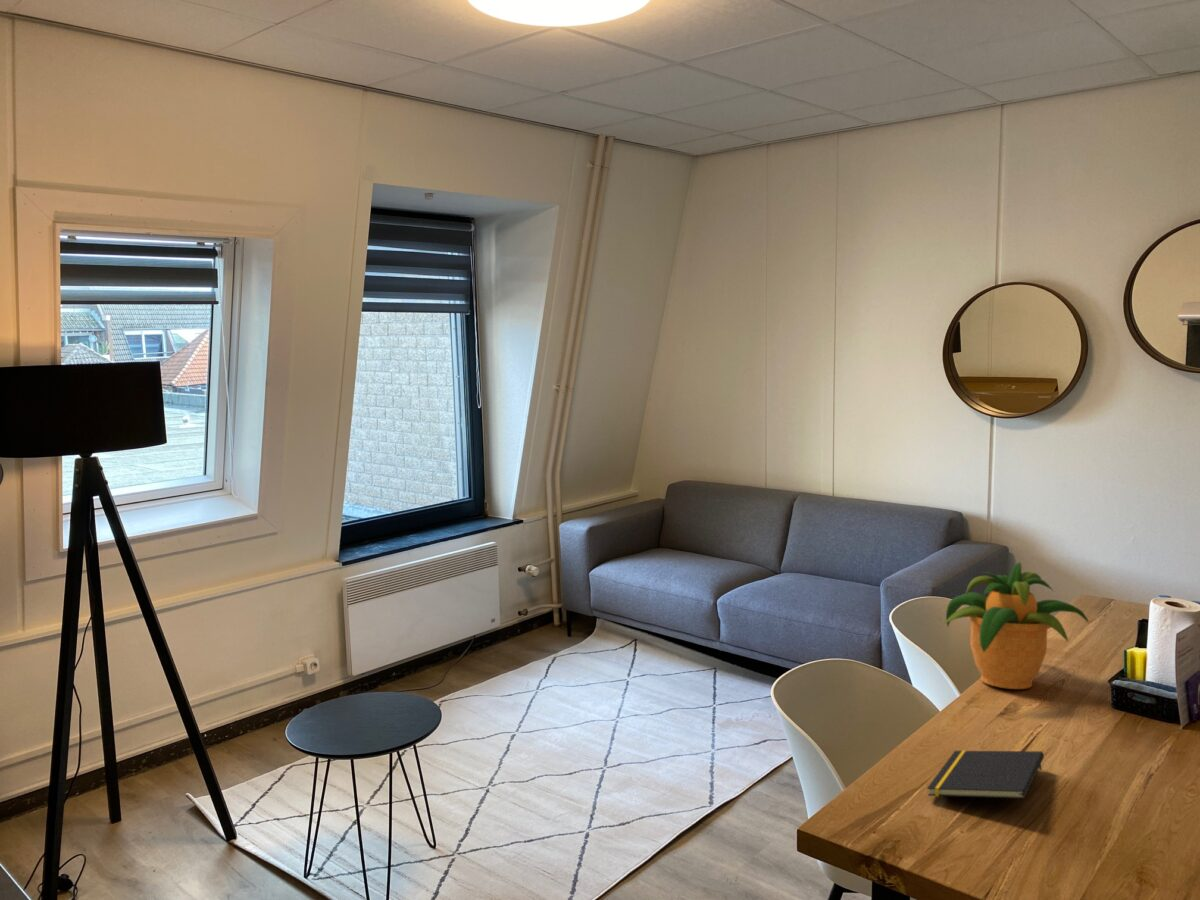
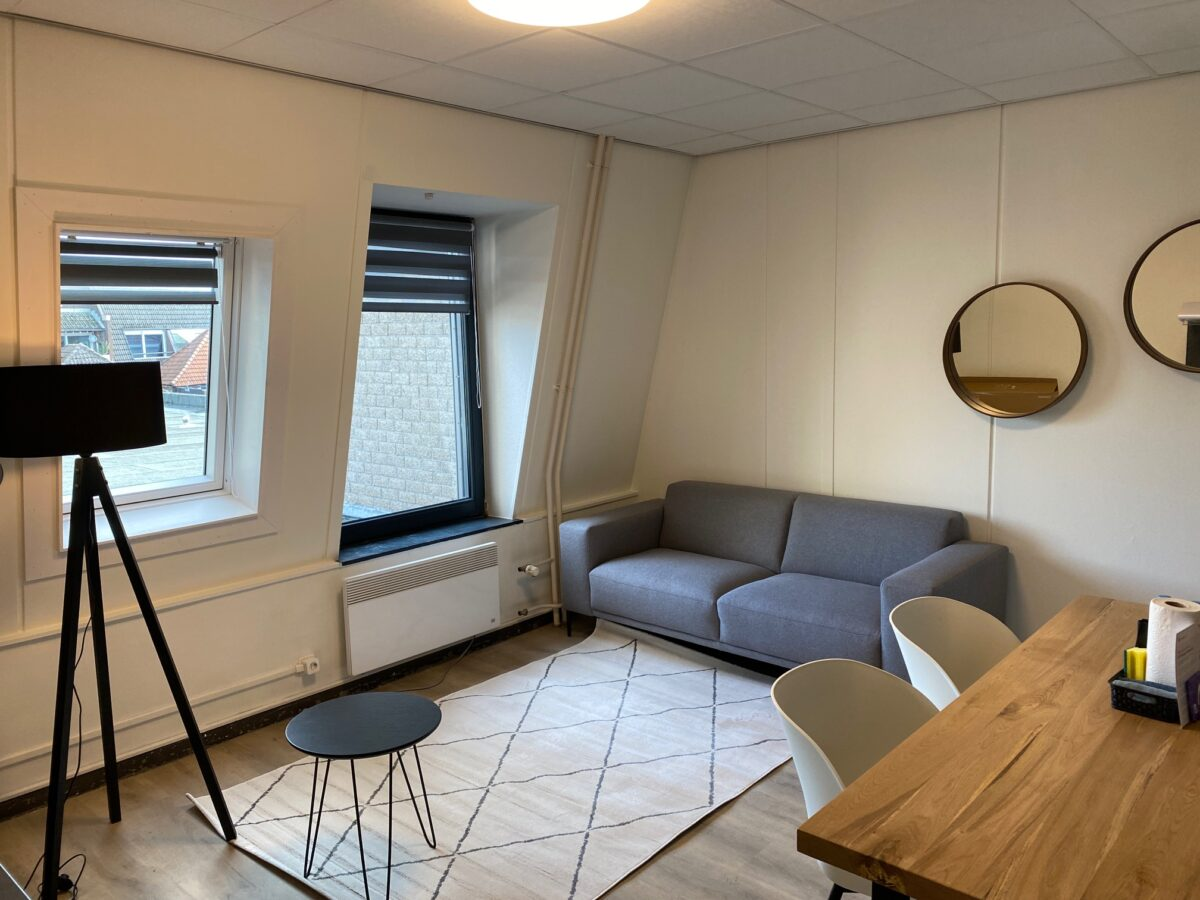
- notepad (987, 772)
- potted plant (1018, 623)
